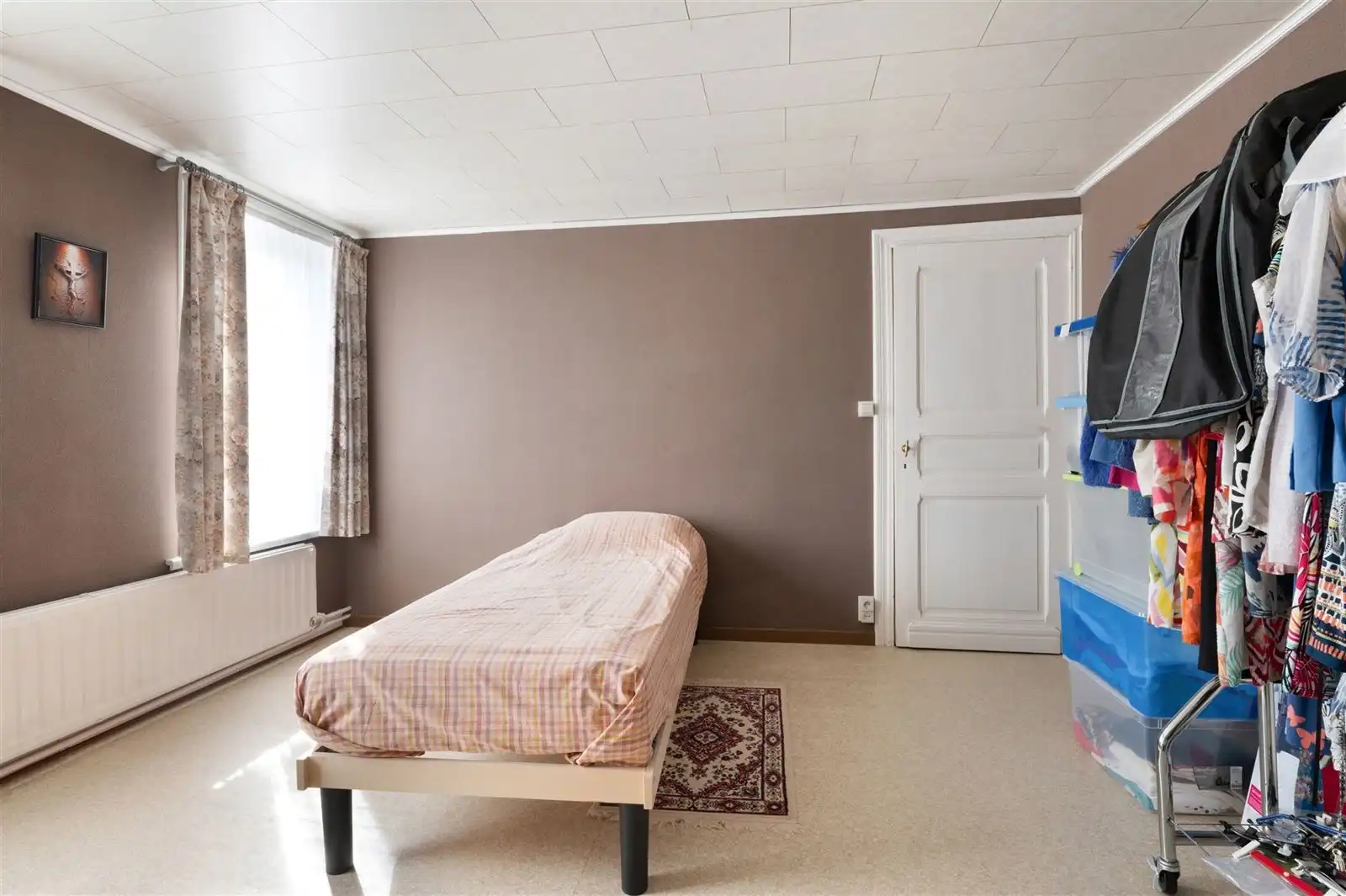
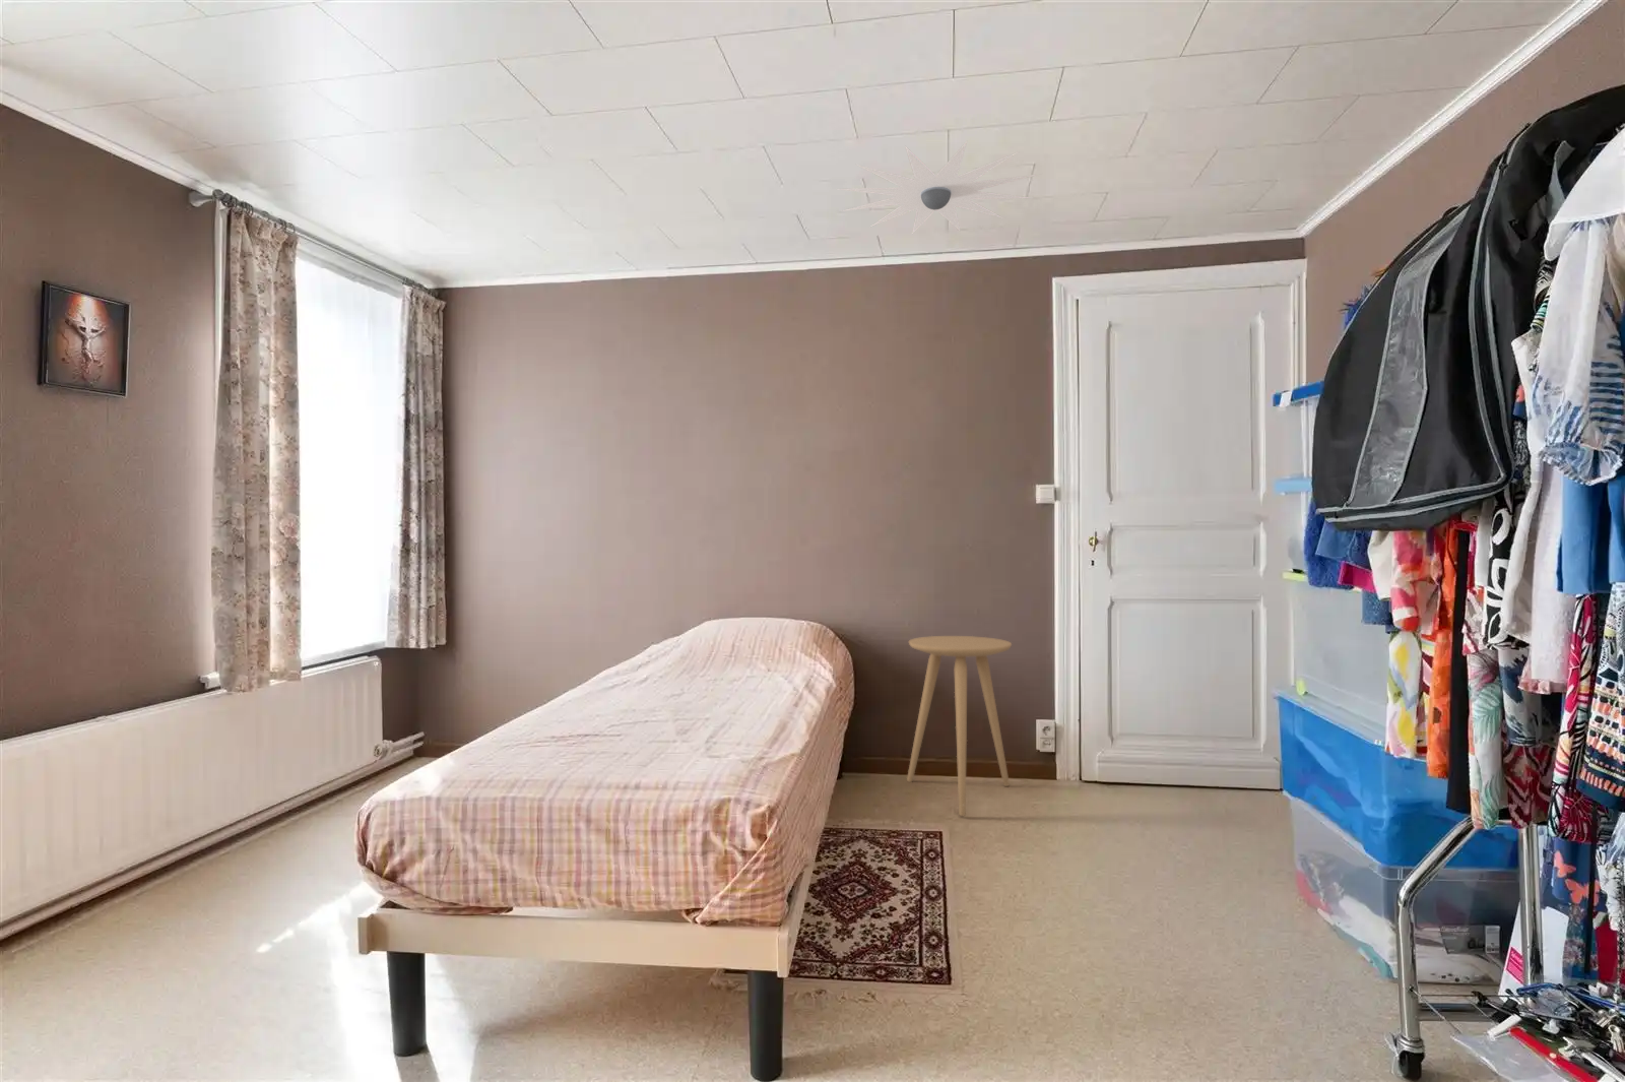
+ side table (959, 720)
+ ceiling light (936, 193)
